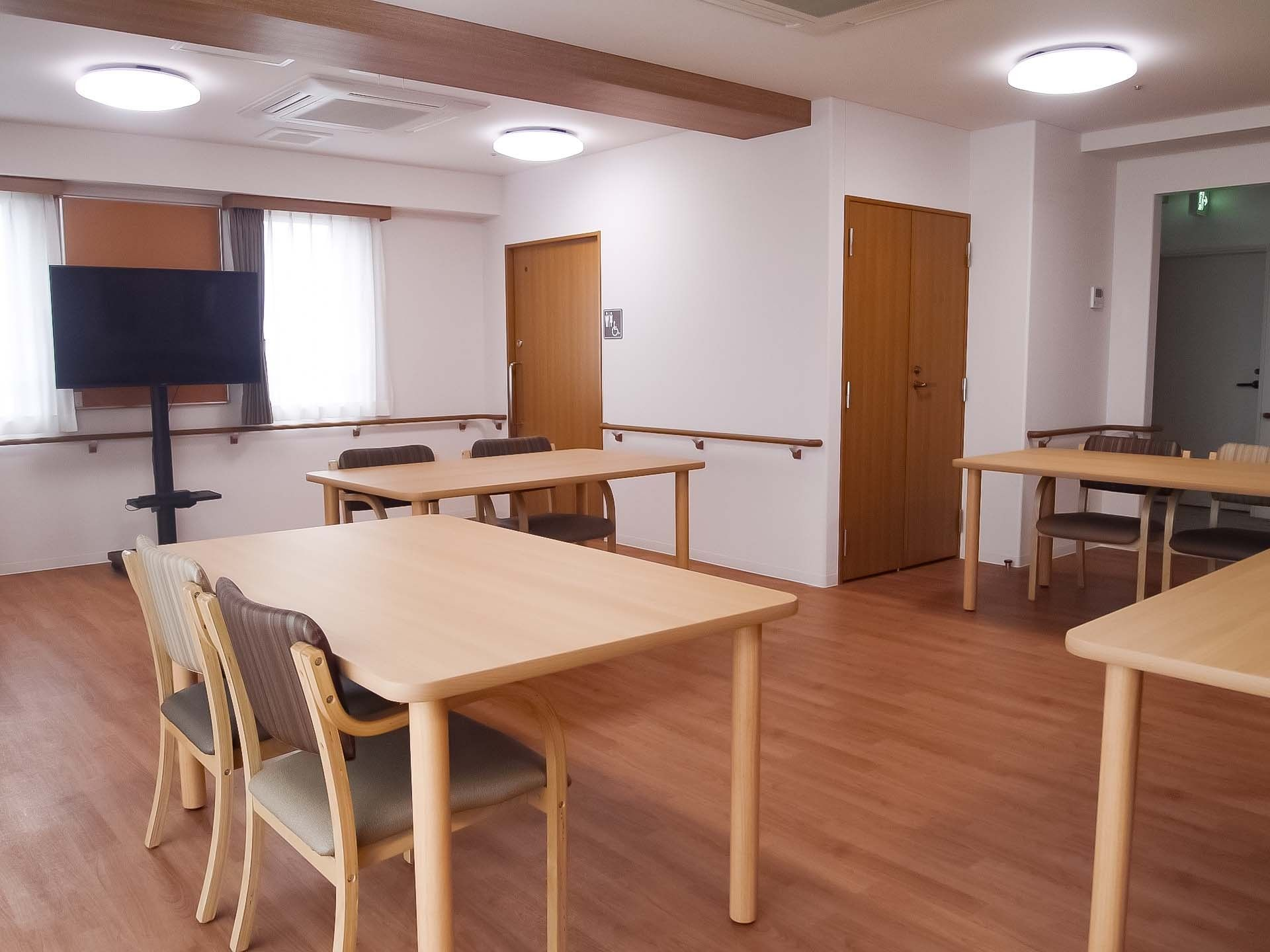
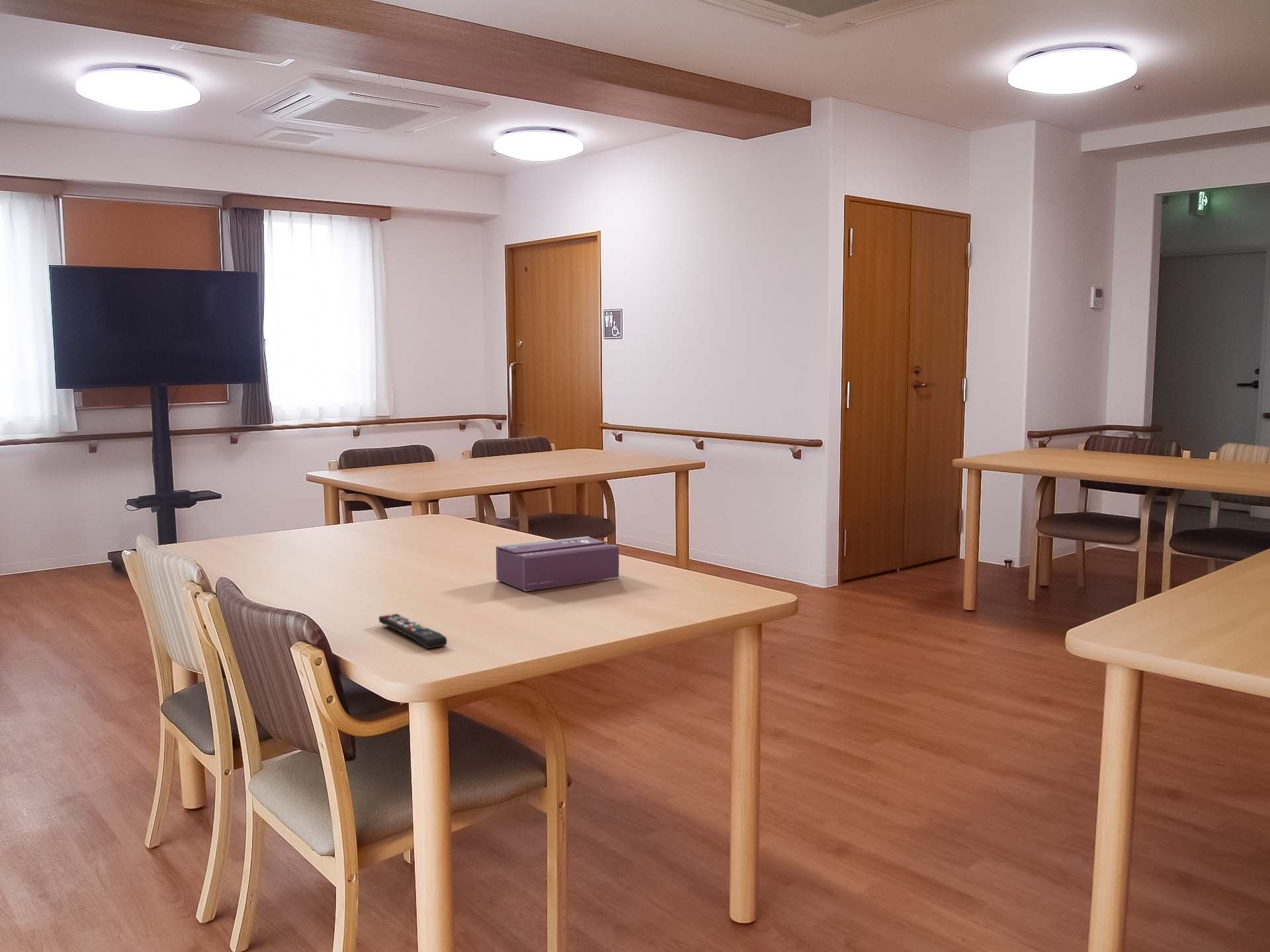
+ remote control (411, 629)
+ tissue box (558, 562)
